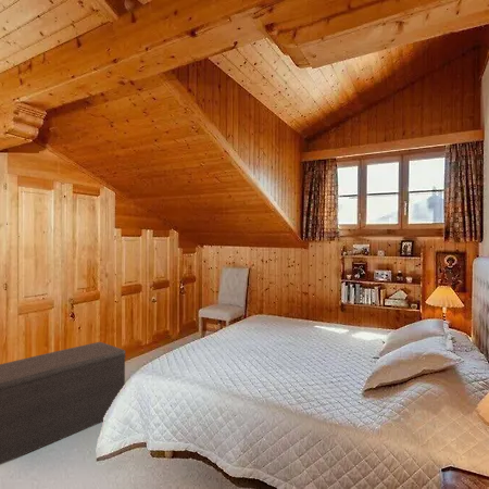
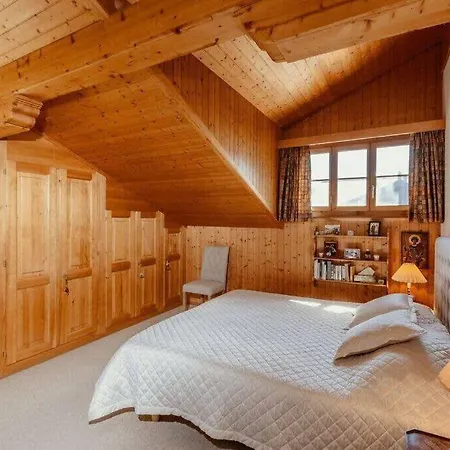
- bench (55, 392)
